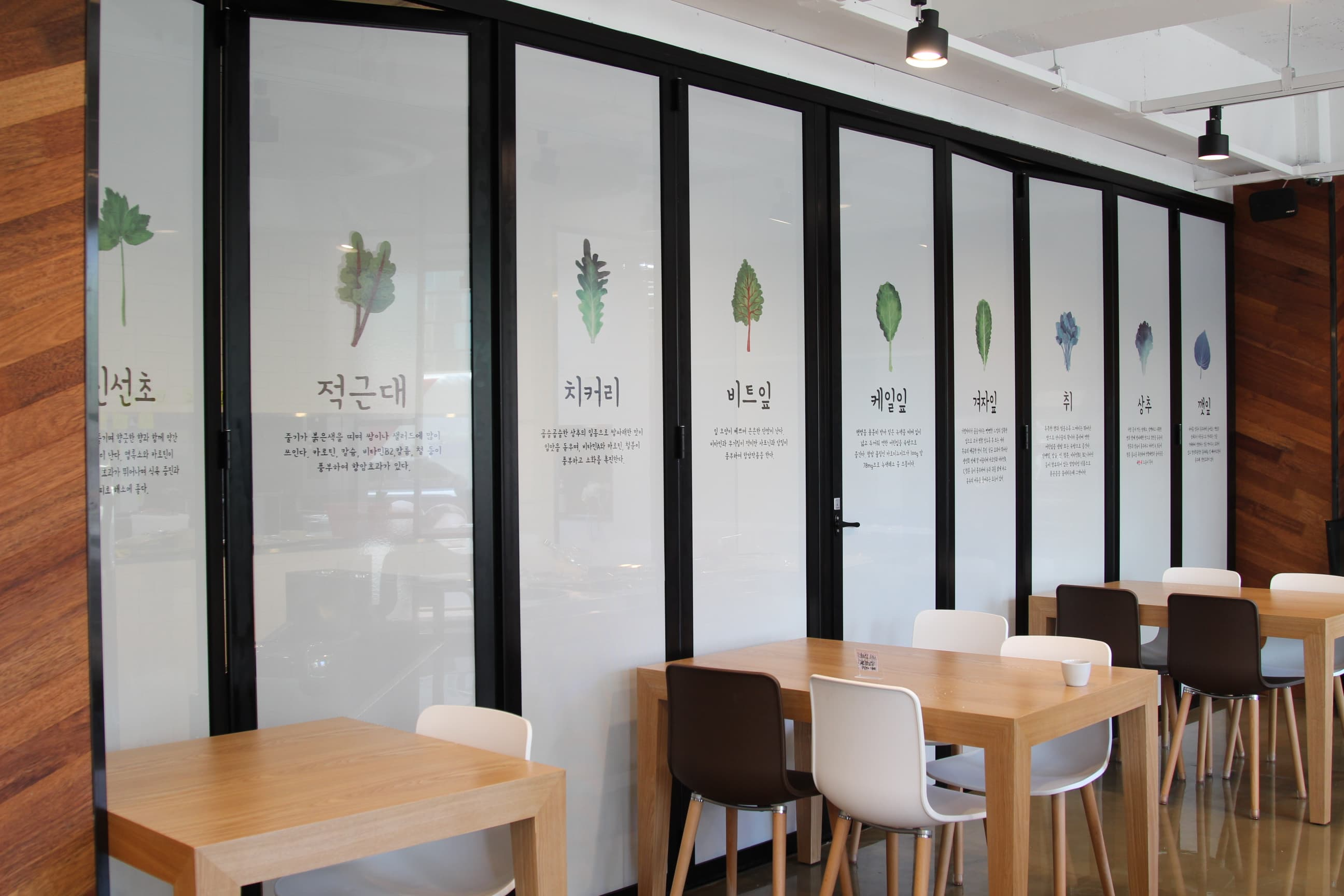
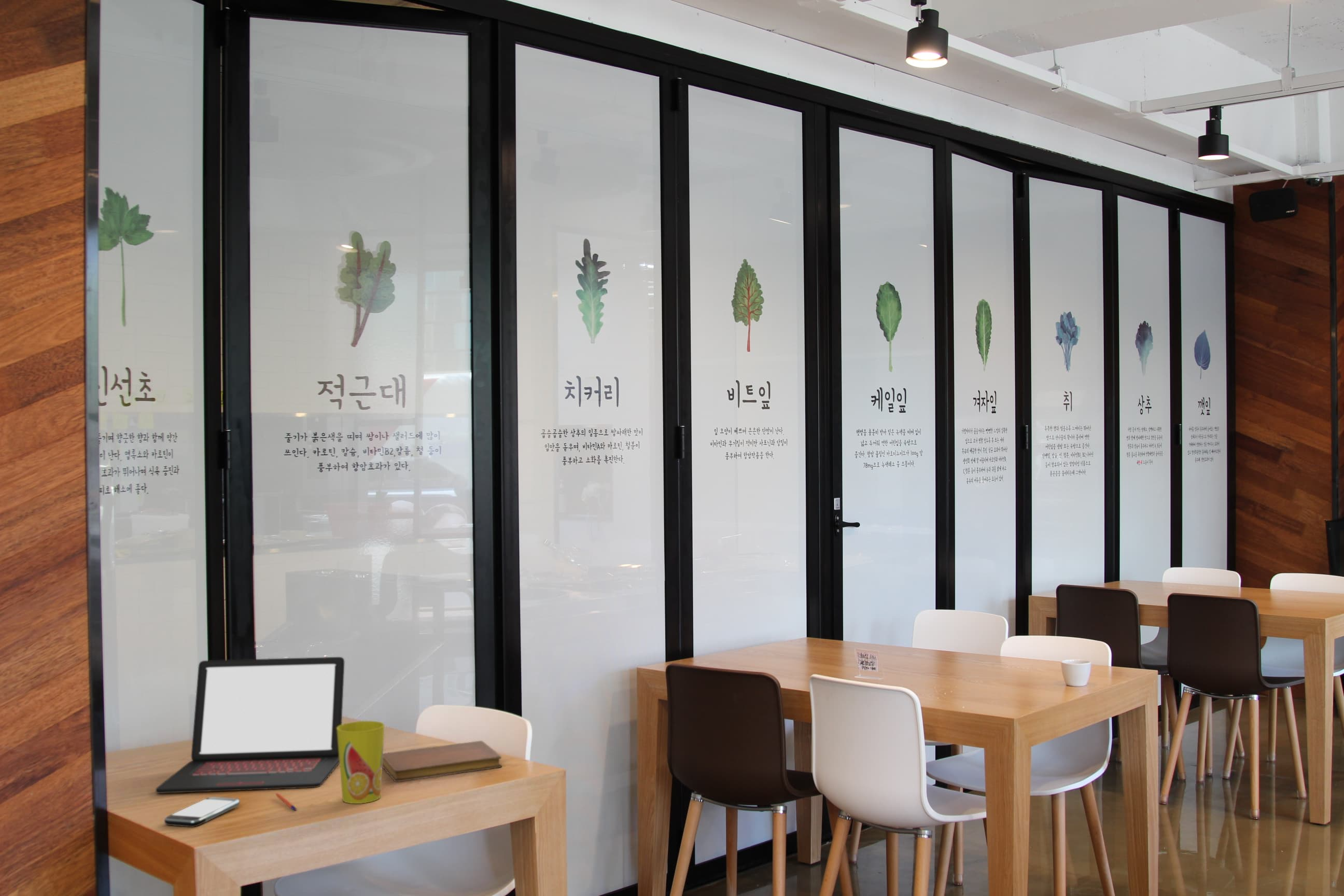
+ smartphone (203, 811)
+ pen (285, 801)
+ notebook (440, 760)
+ laptop (256, 722)
+ cup (361, 762)
